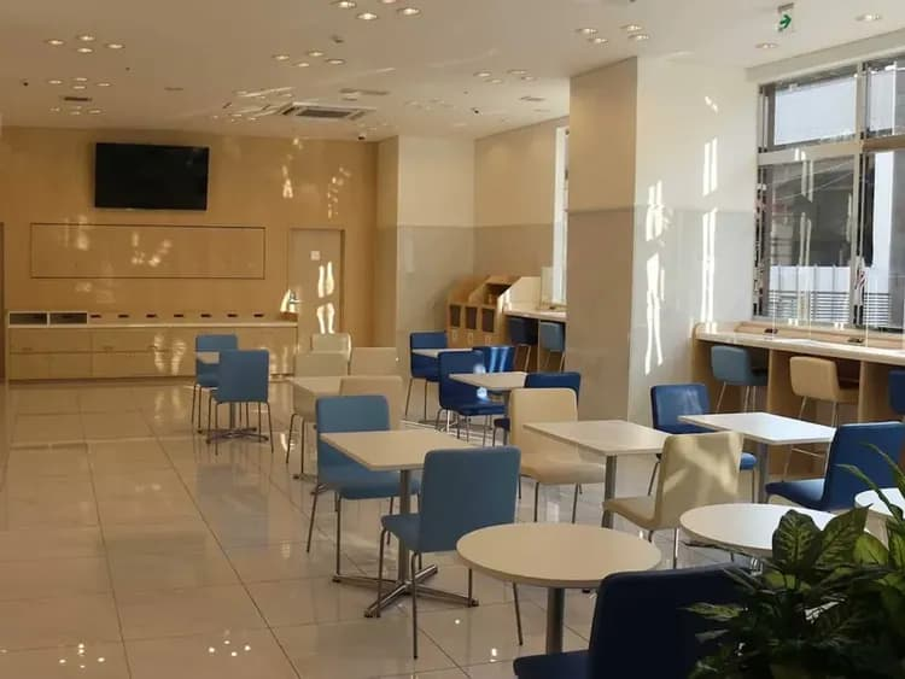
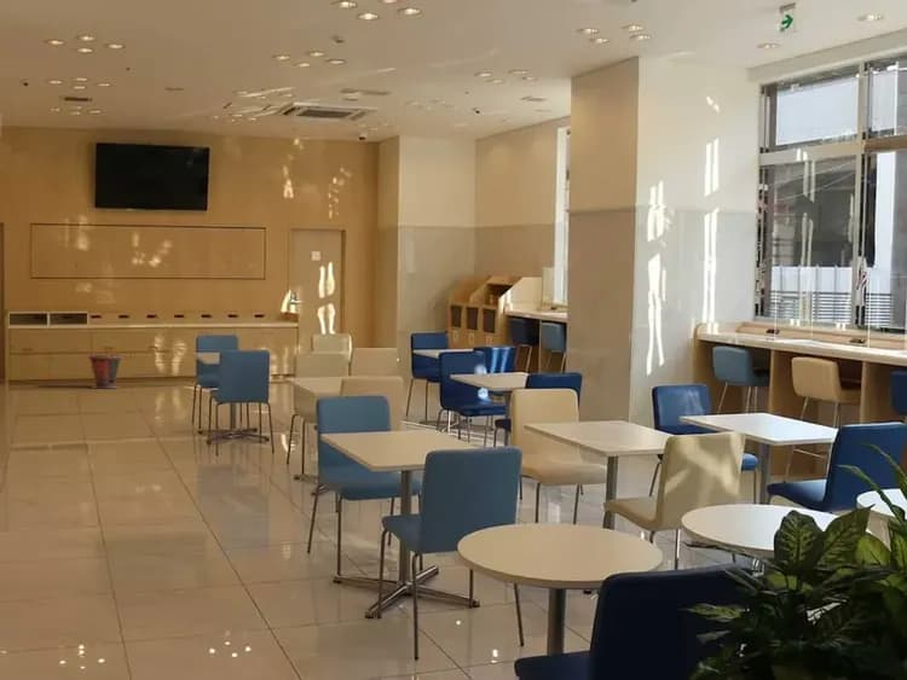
+ waste bin (105, 370)
